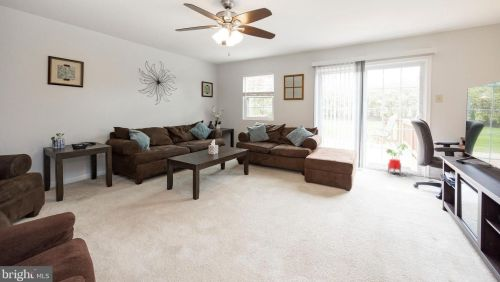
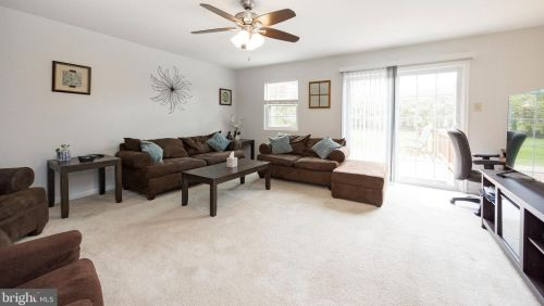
- house plant (396, 158)
